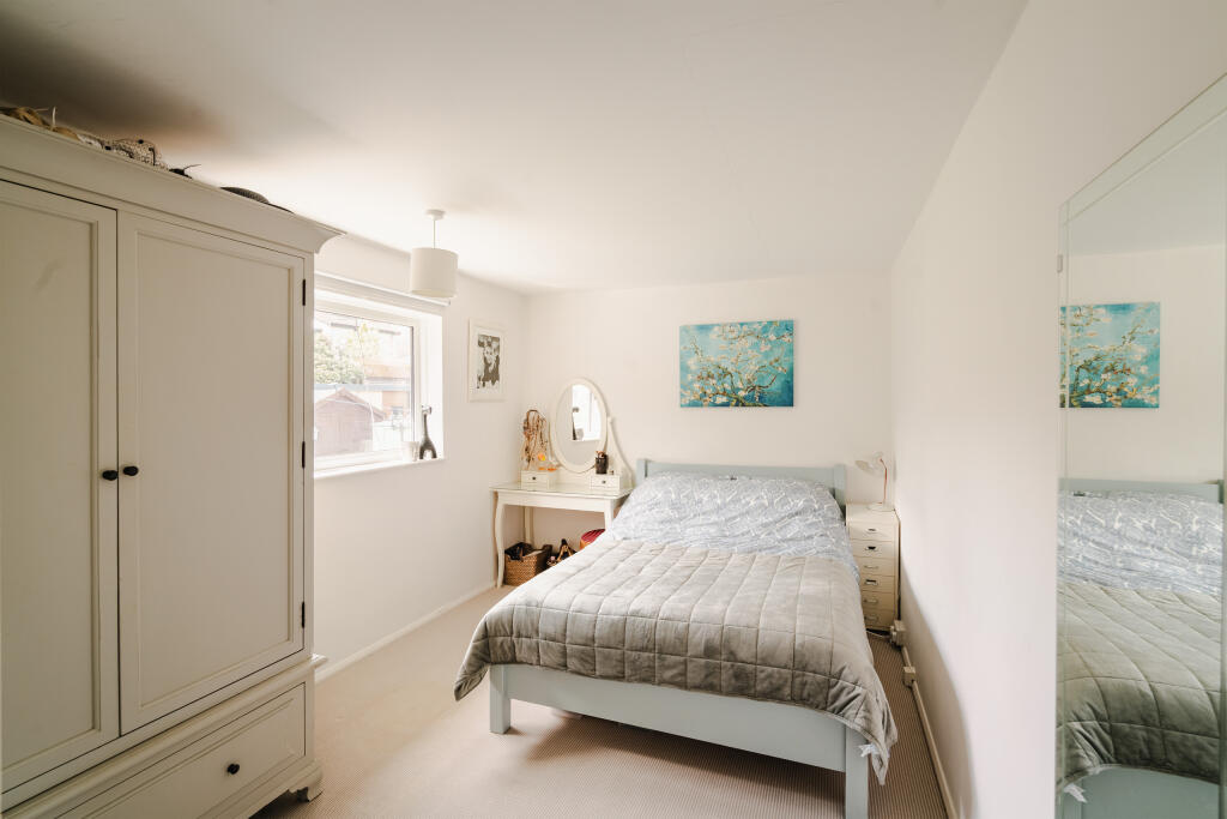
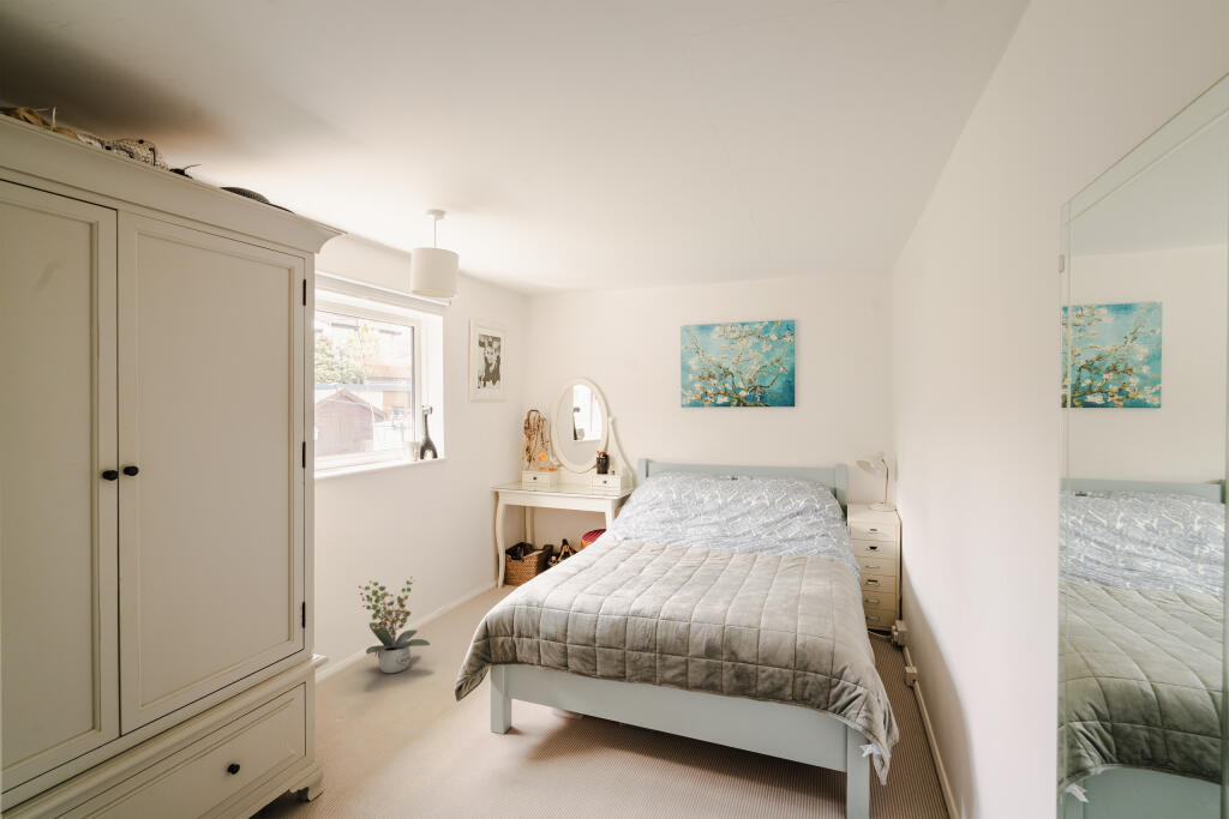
+ potted plant (389, 626)
